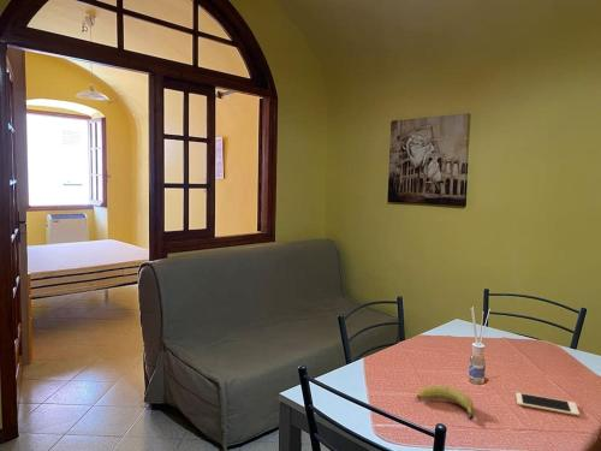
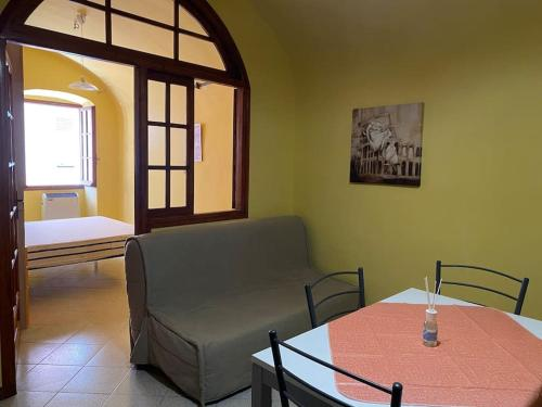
- cell phone (546, 403)
- fruit (448, 398)
